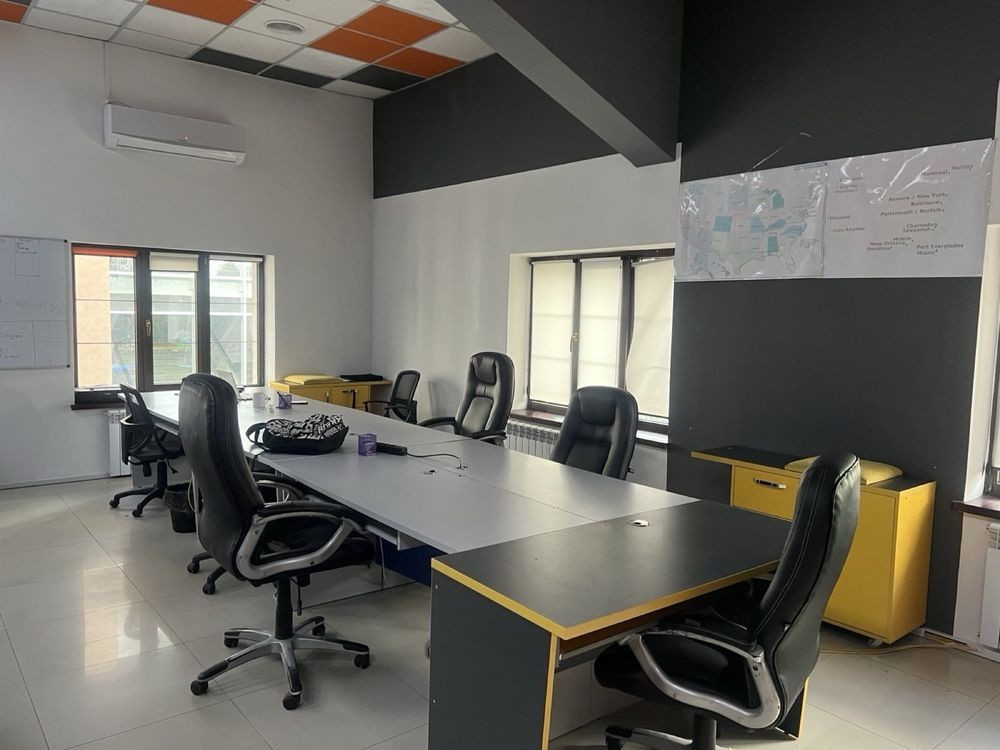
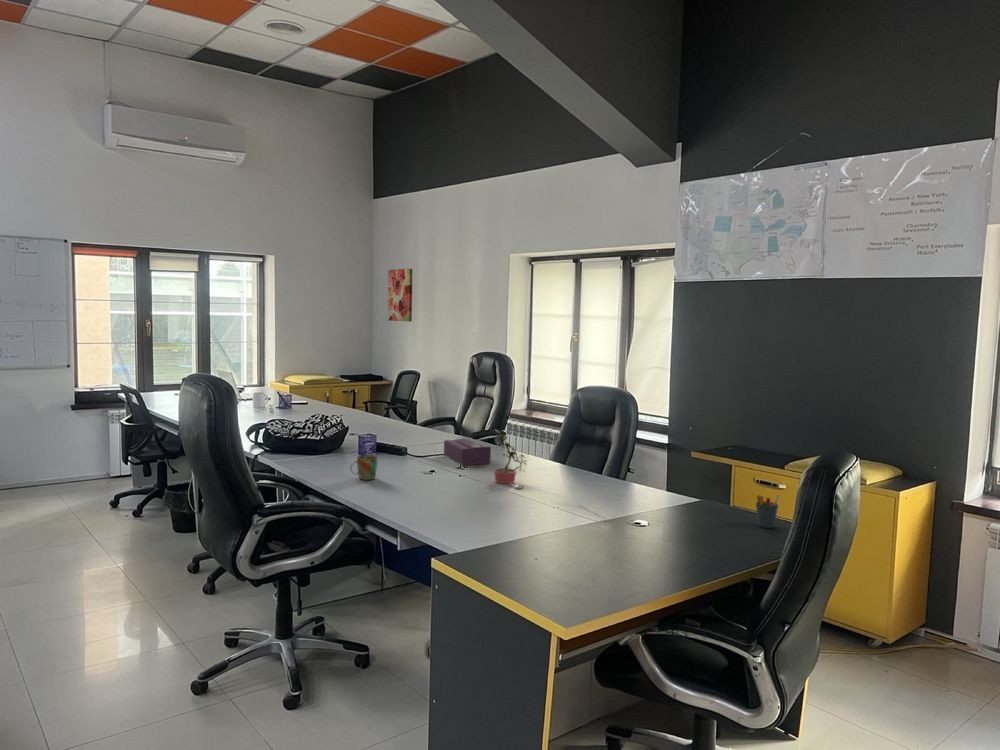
+ tissue box (466, 451)
+ wall art (399, 295)
+ potted plant (508, 457)
+ mug (363, 467)
+ pen holder (766, 509)
